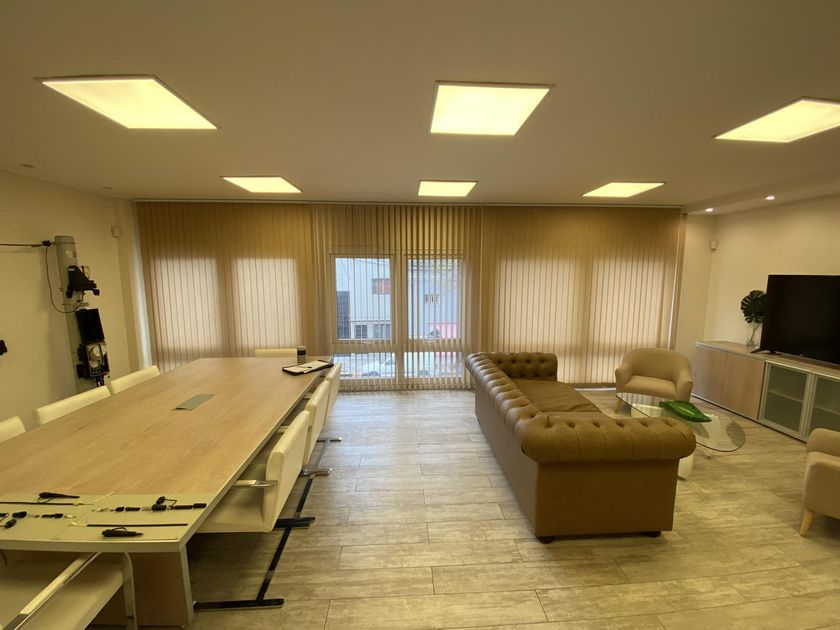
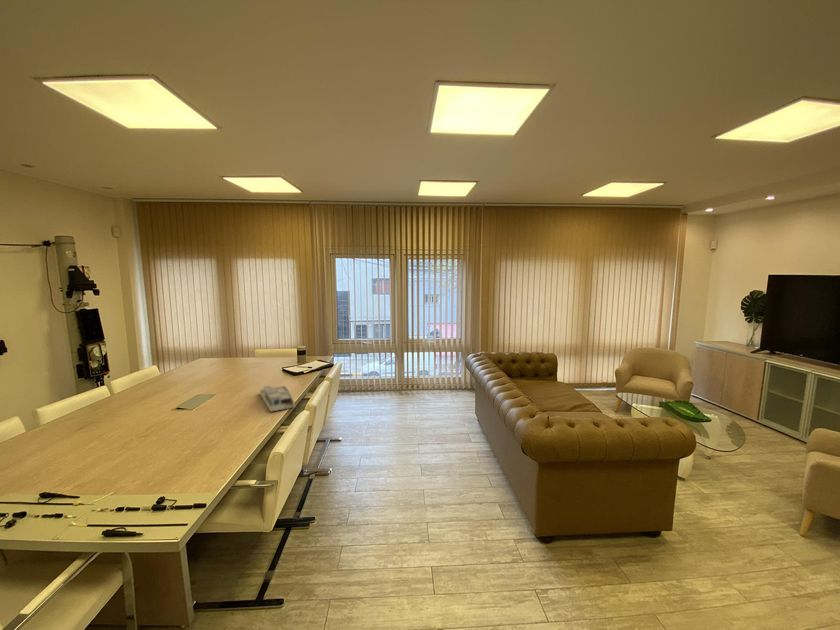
+ desk organizer (276, 394)
